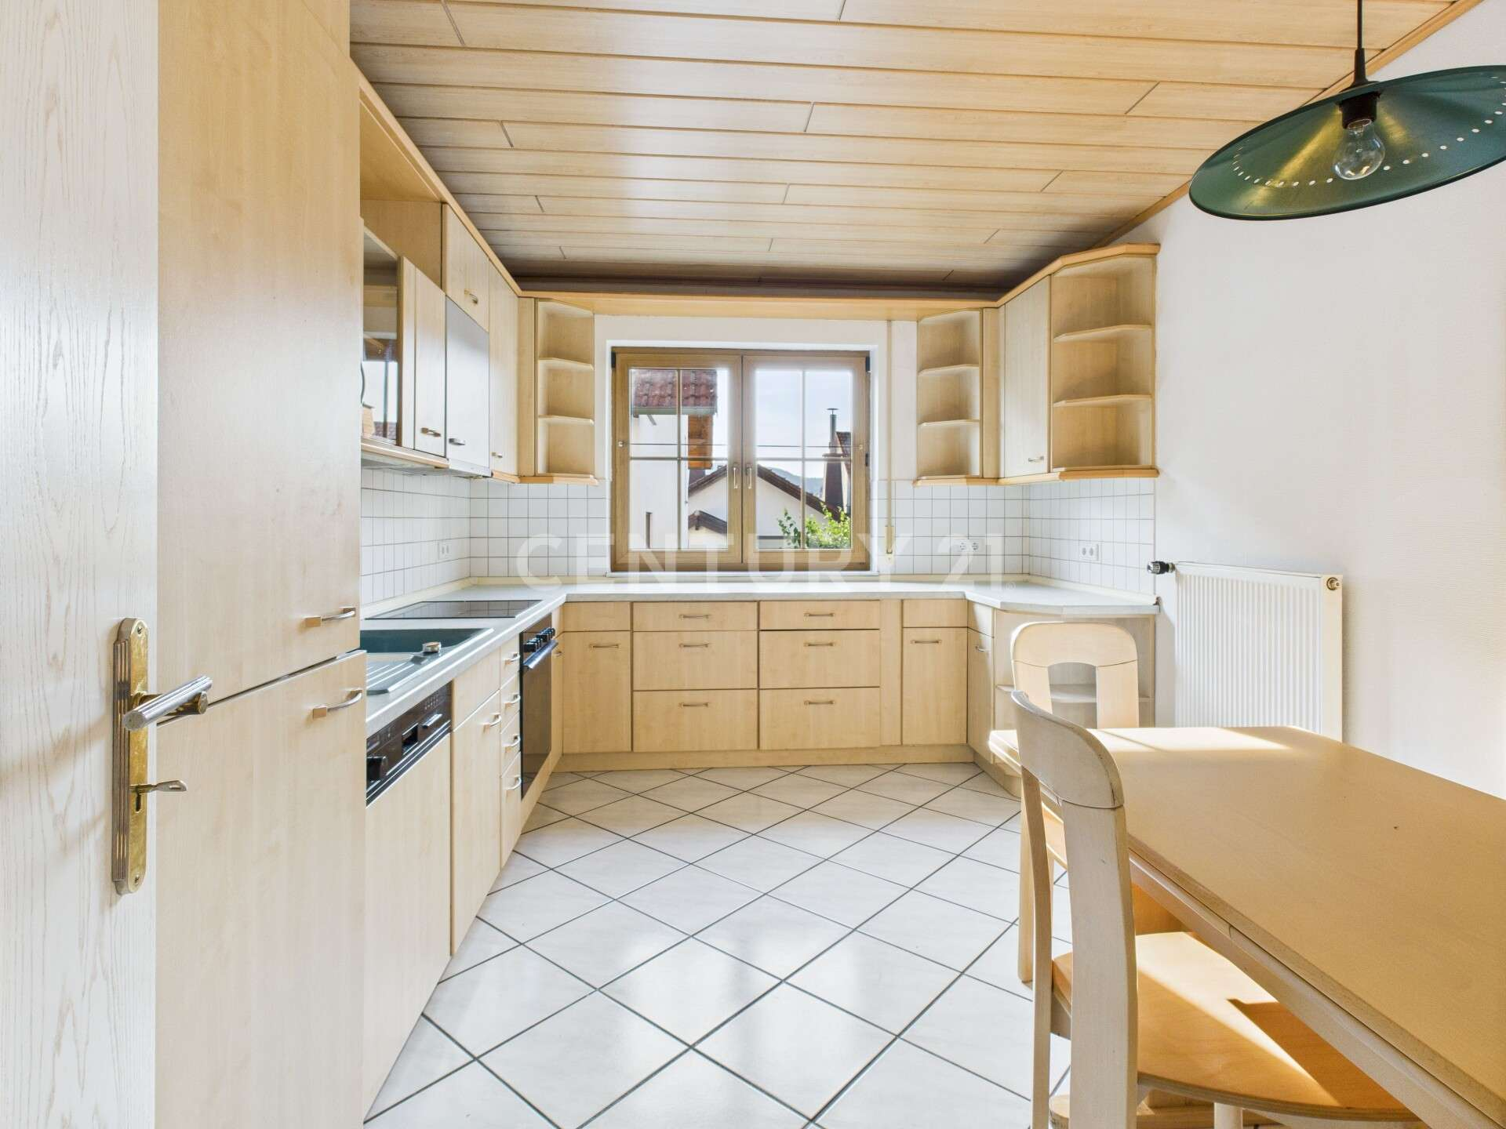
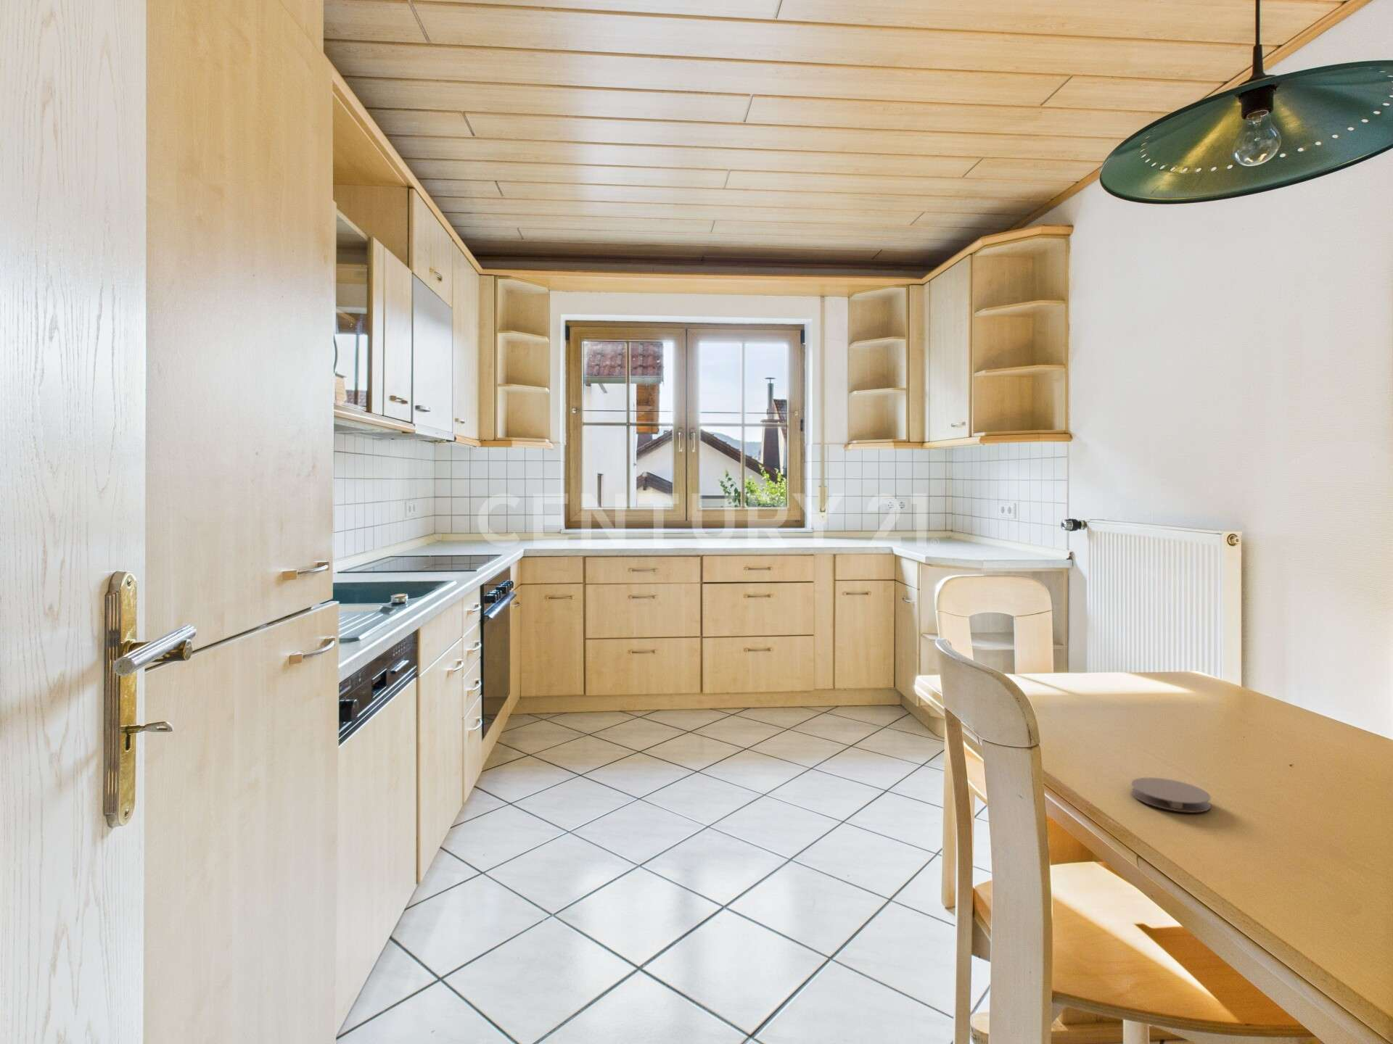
+ coaster (1169, 794)
